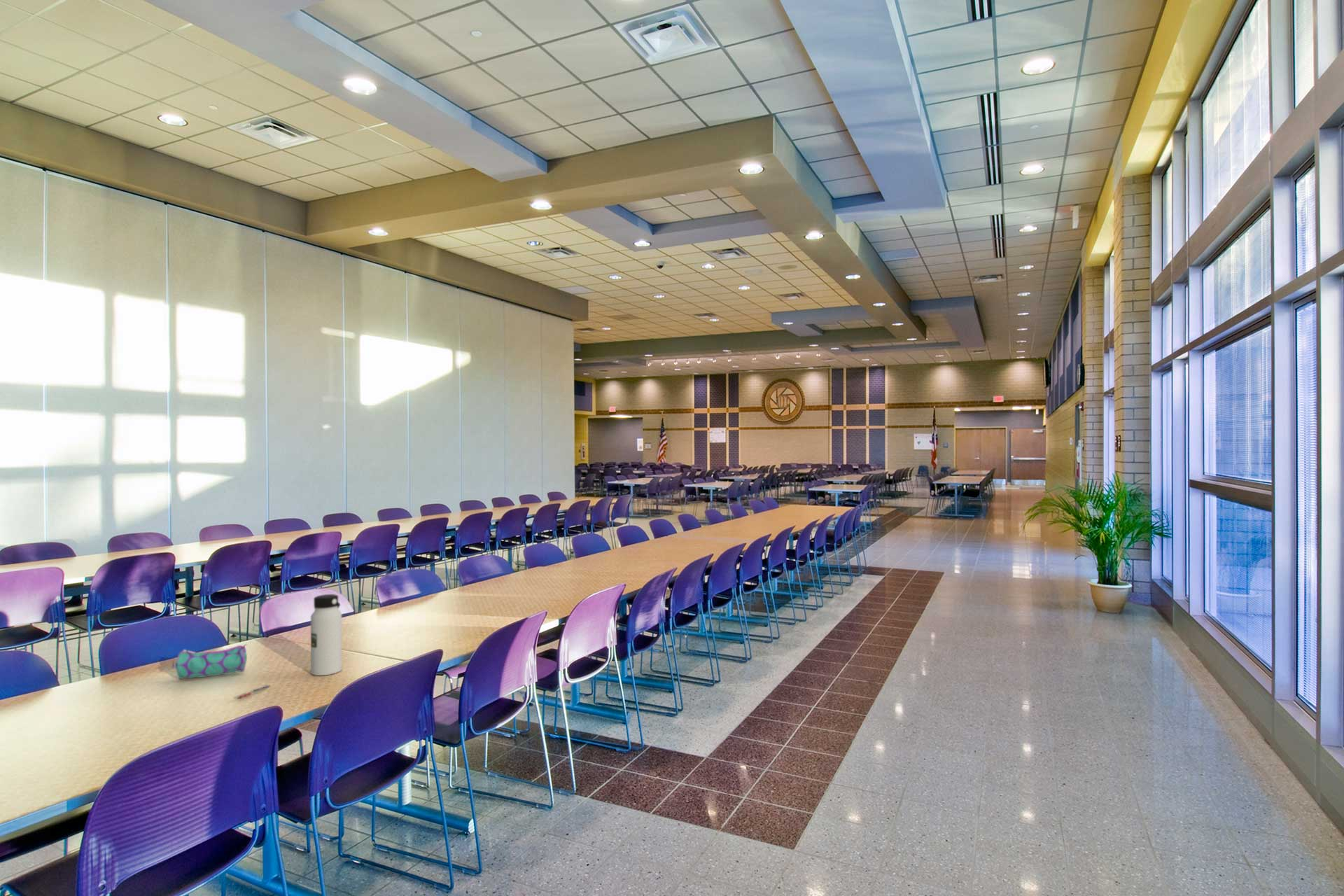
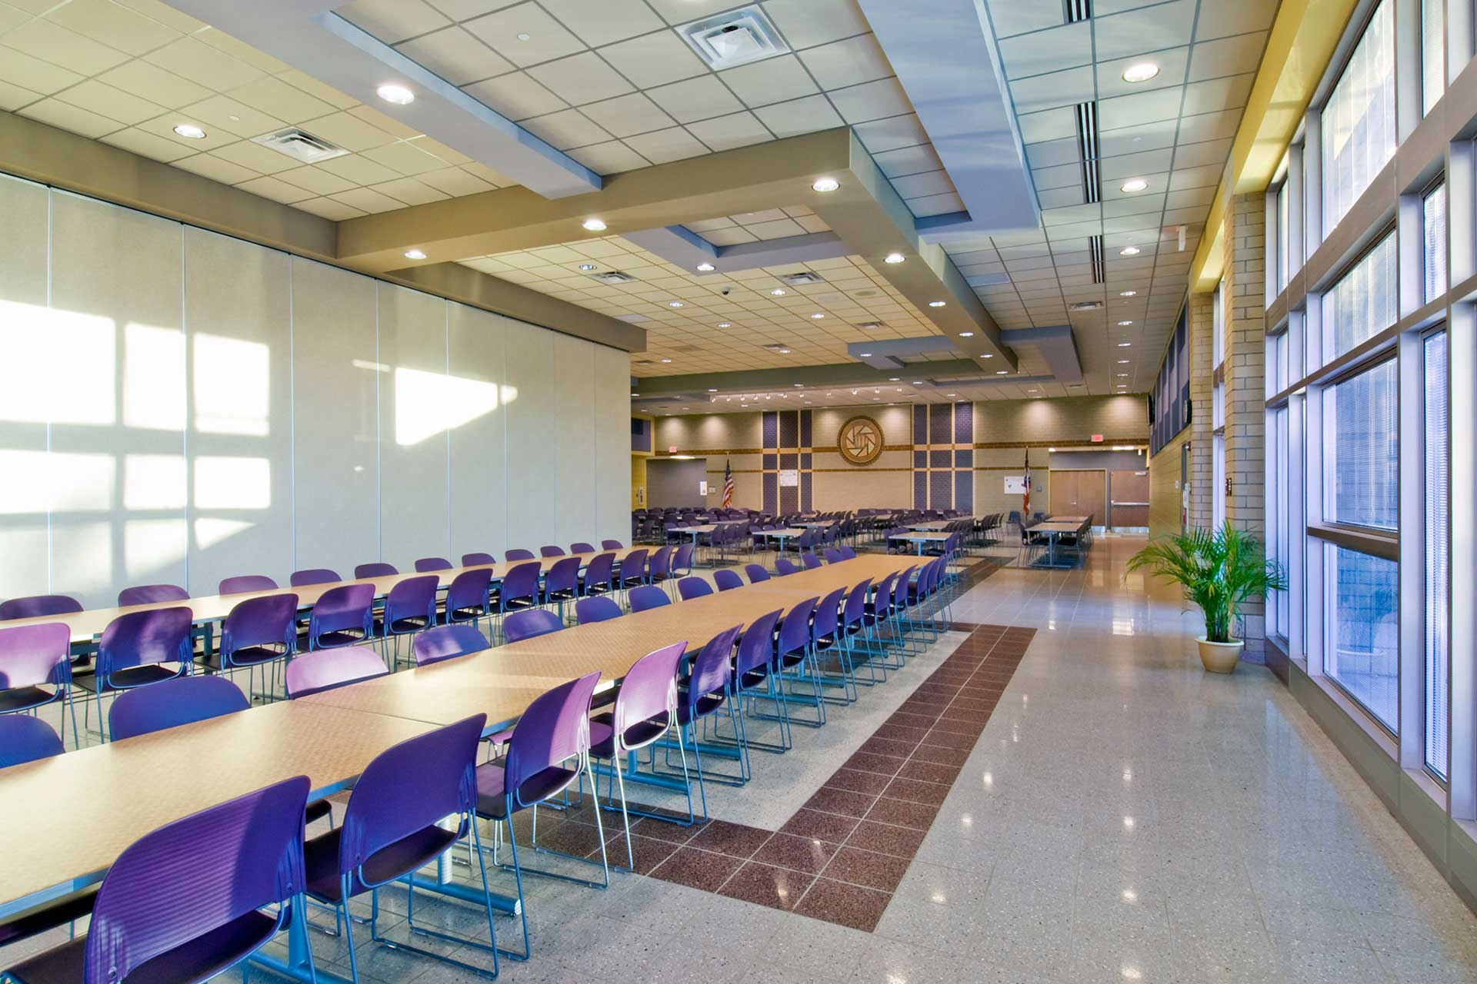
- water bottle (326, 634)
- pencil case (211, 661)
- pen (254, 691)
